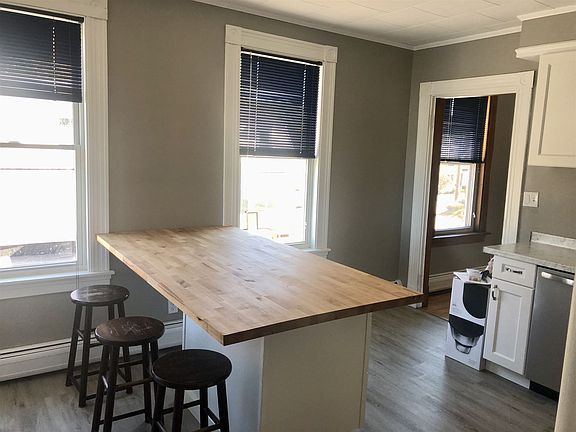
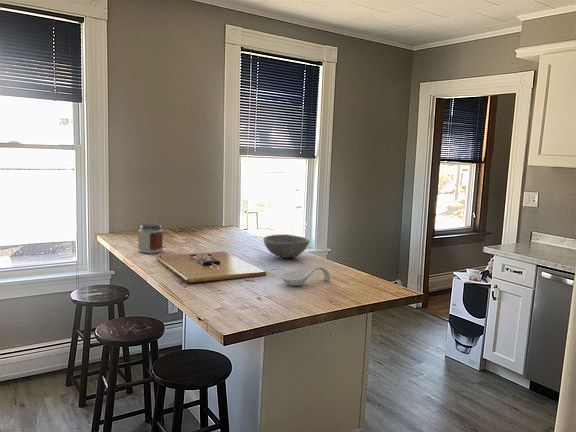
+ spoon rest (305, 275)
+ jar (150, 237)
+ bowl (285, 247)
+ cutting board (208, 263)
